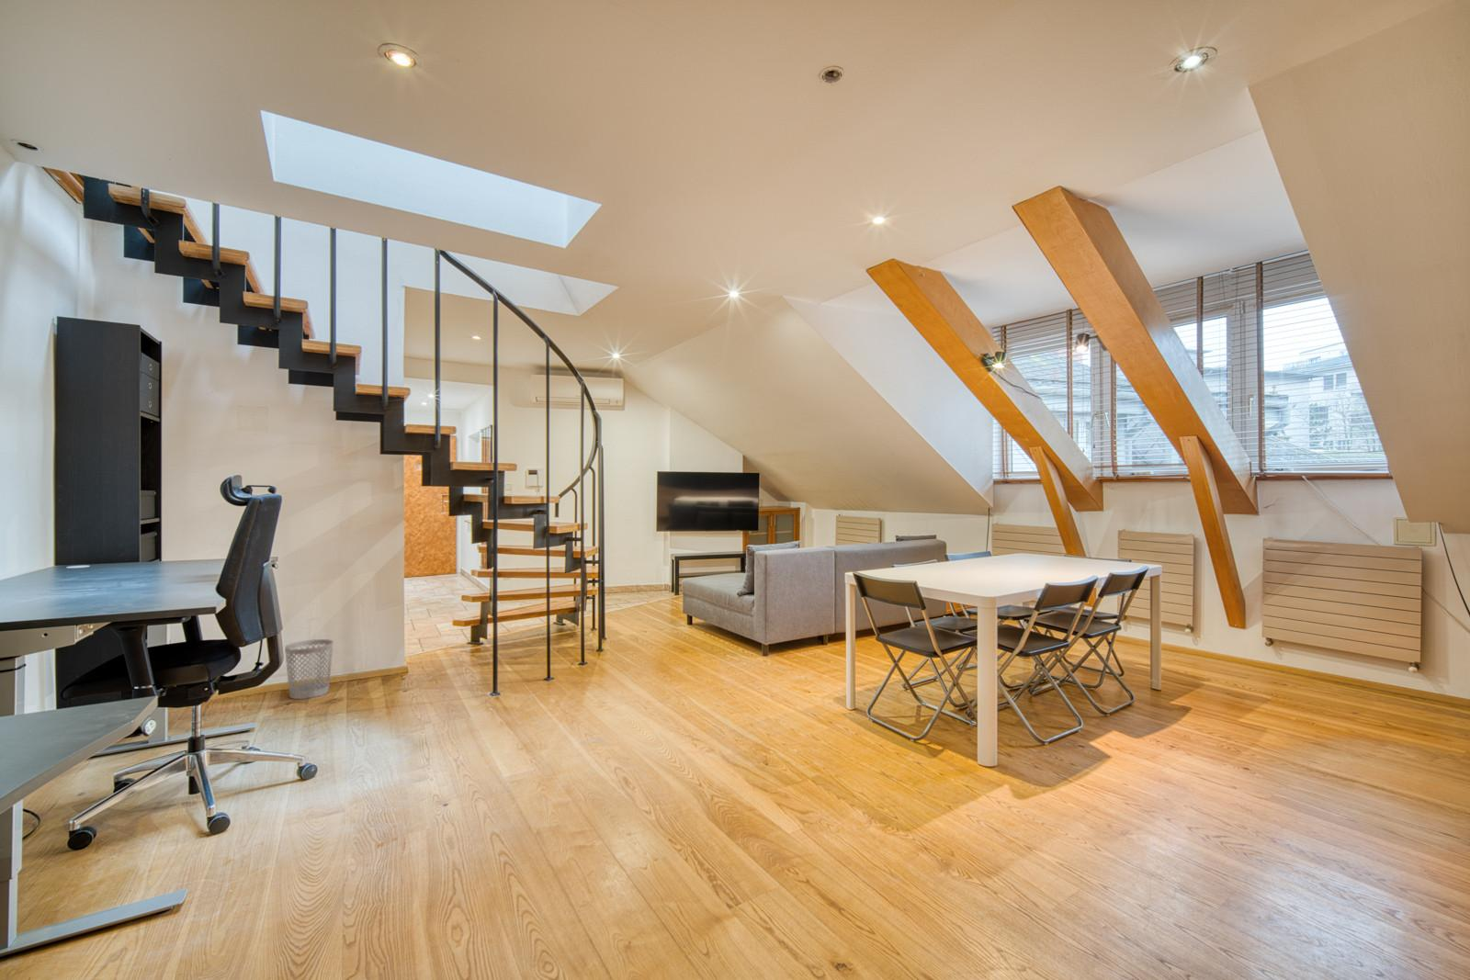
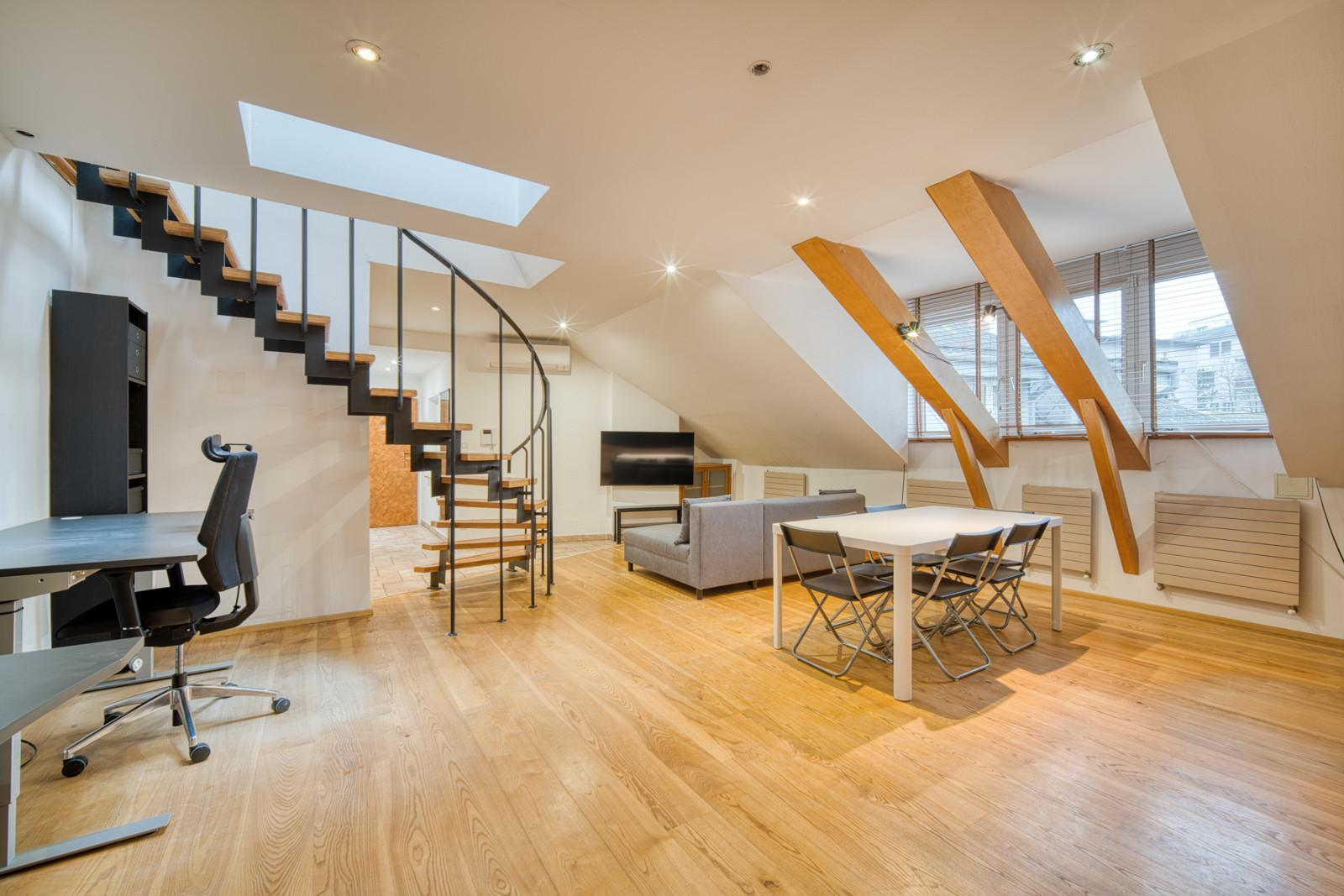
- wastebasket (310, 668)
